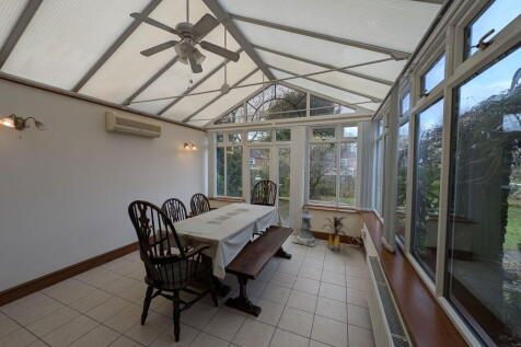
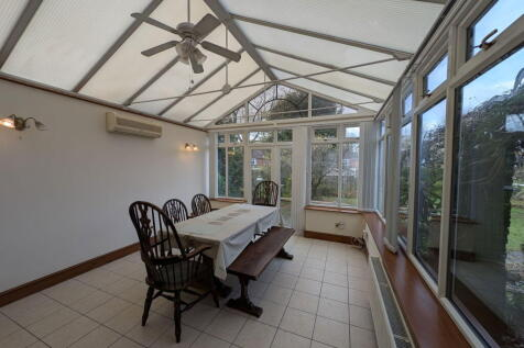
- house plant (333, 232)
- stone pagoda (305, 223)
